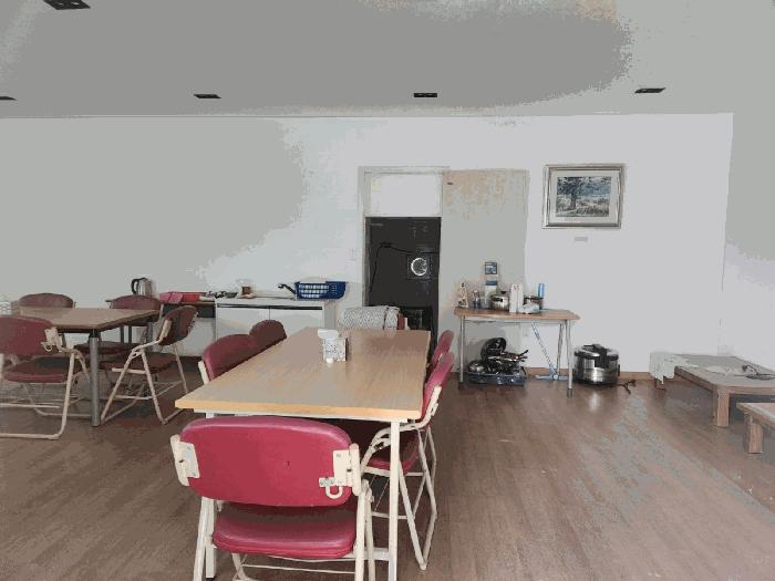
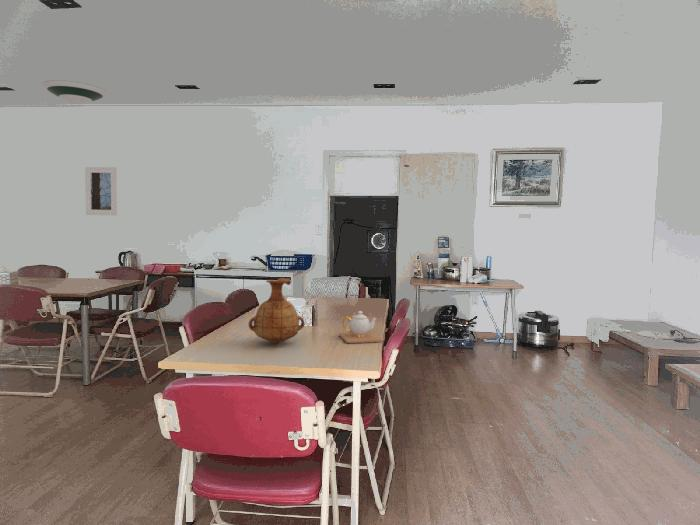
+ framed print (101, 191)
+ vase (276, 311)
+ teapot (360, 325)
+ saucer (75, 96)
